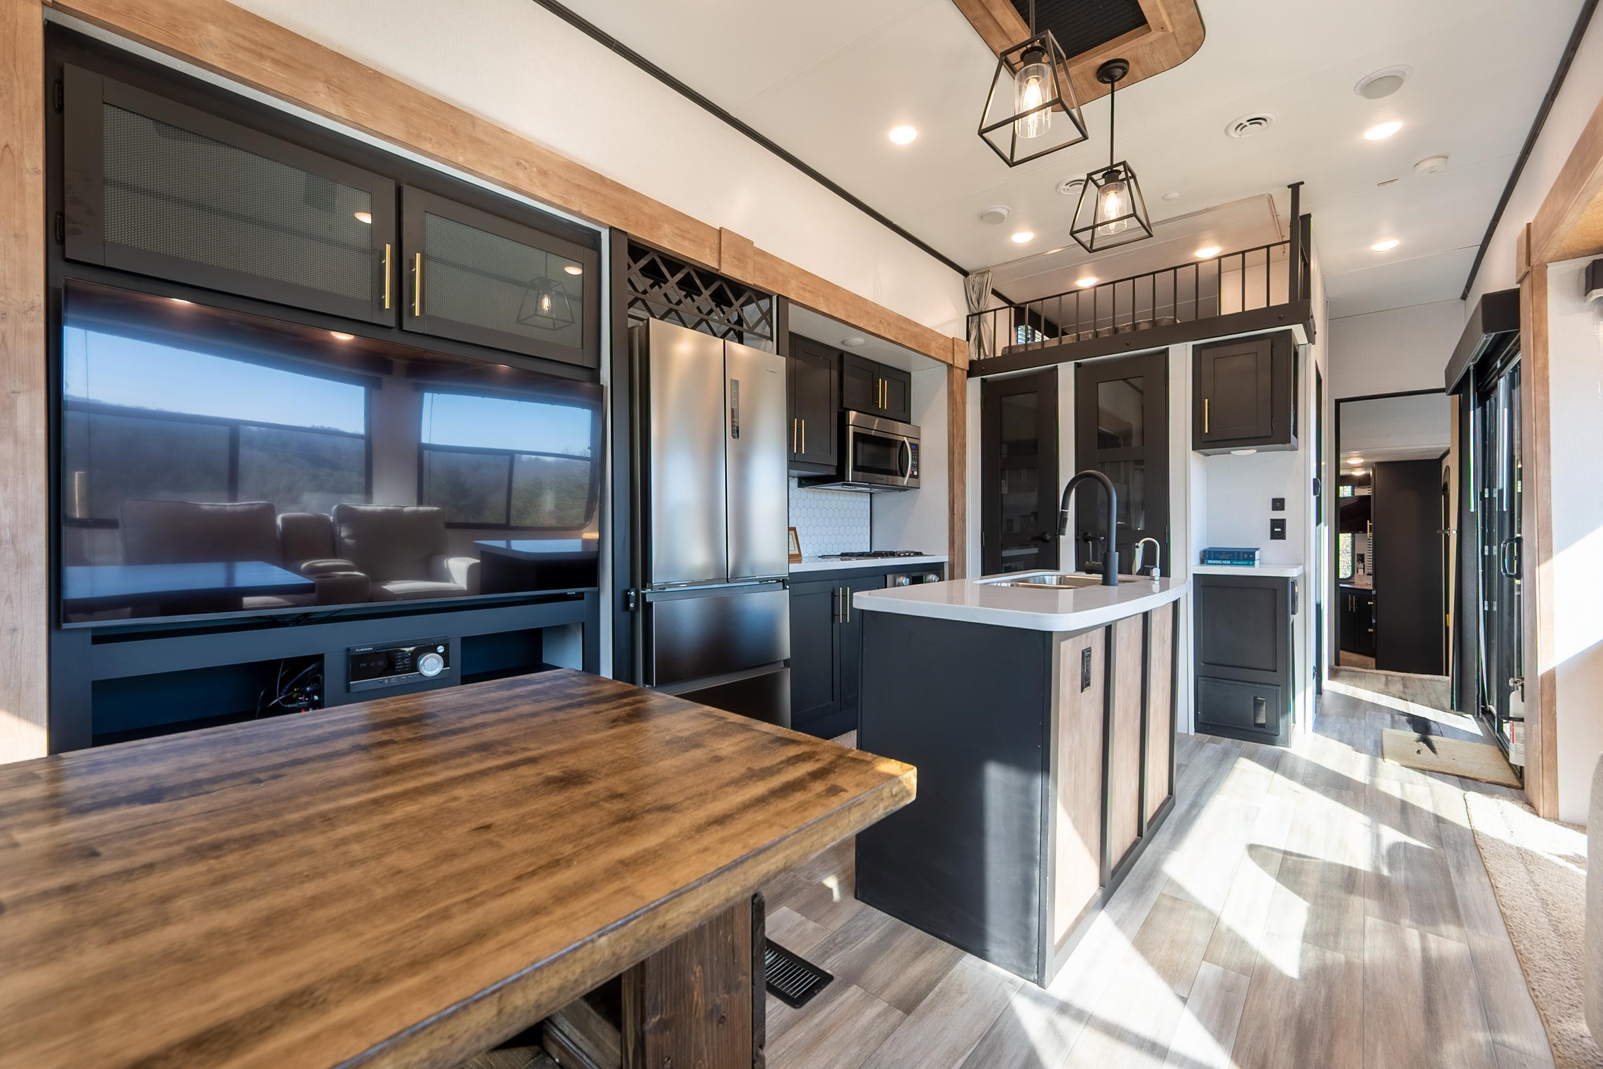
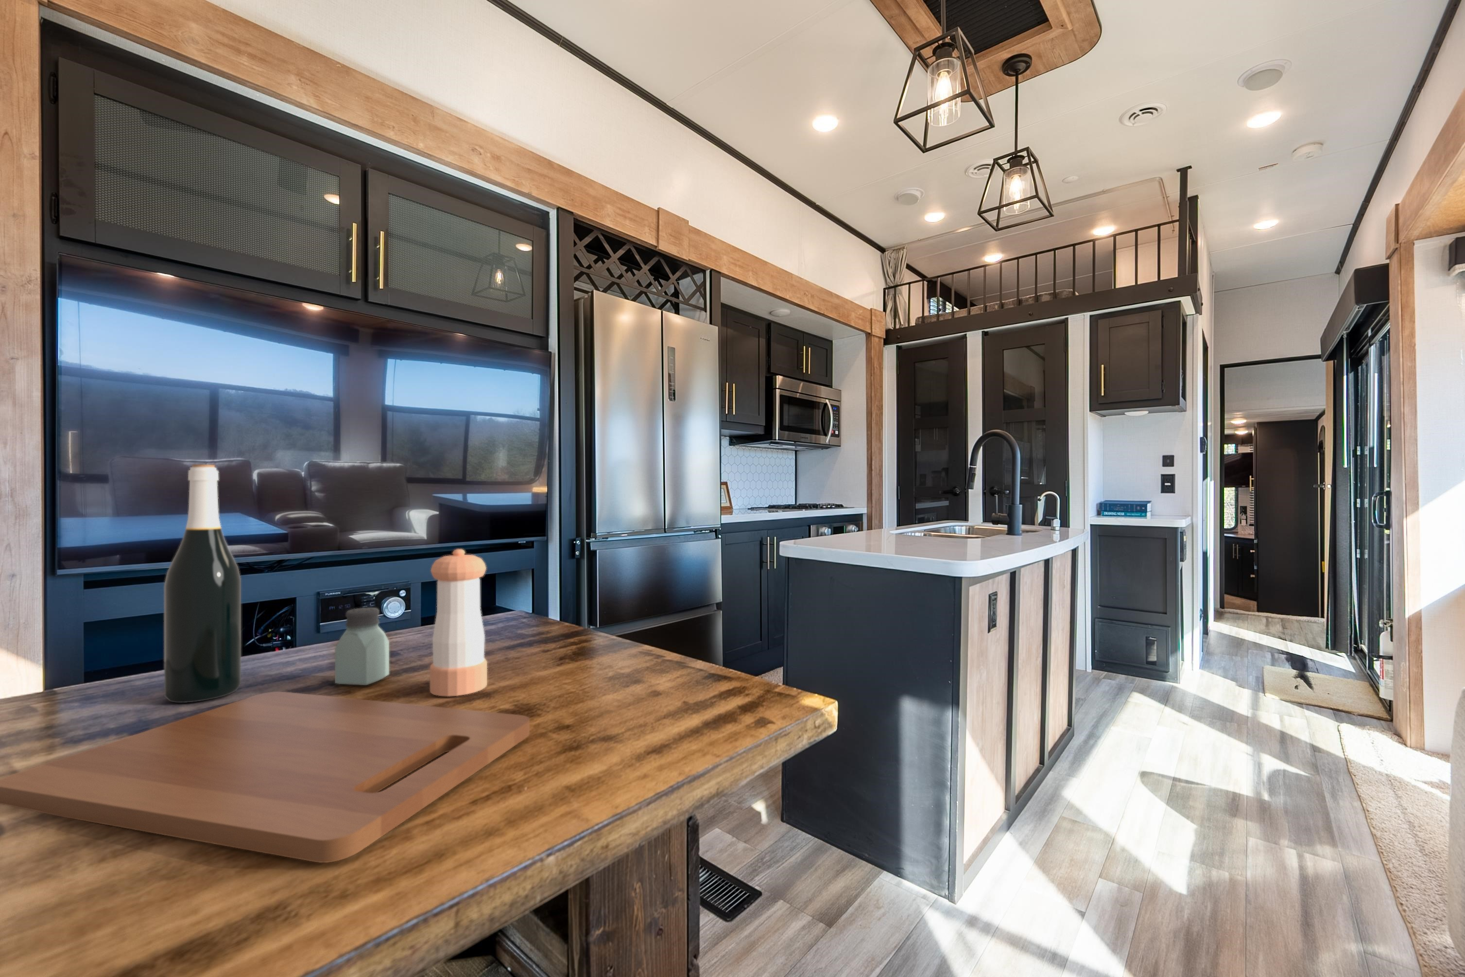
+ pepper shaker (459, 618)
+ wine bottle (204, 579)
+ cutting board (295, 753)
+ saltshaker (363, 646)
